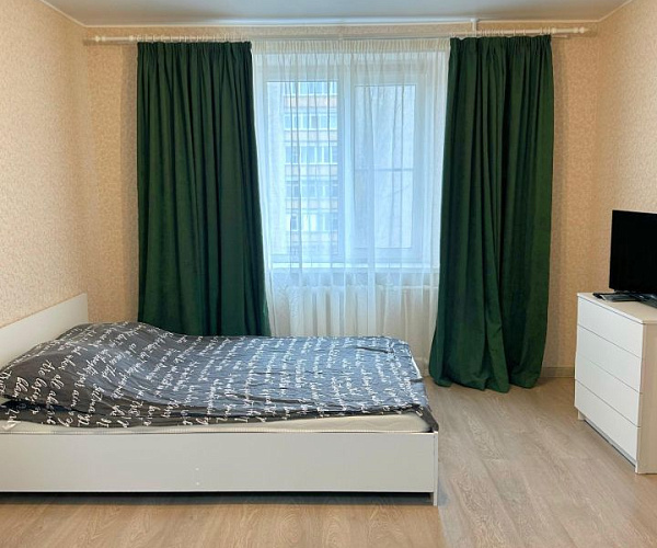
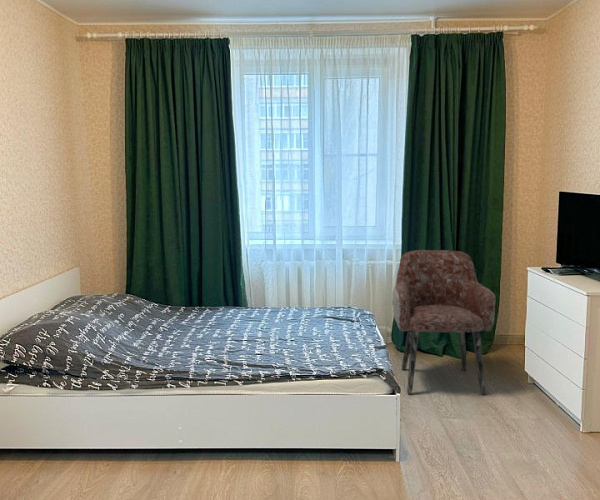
+ armchair (439, 316)
